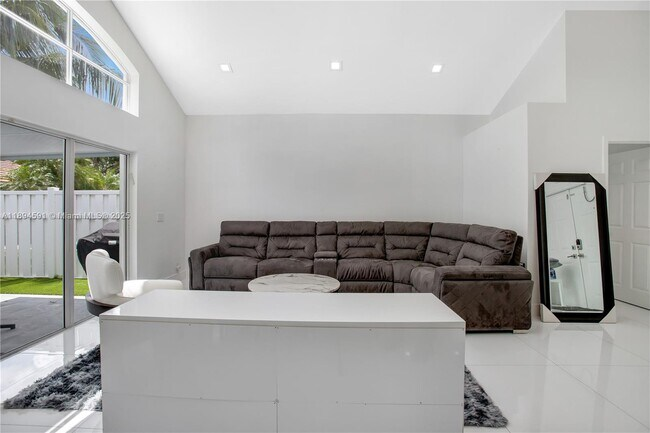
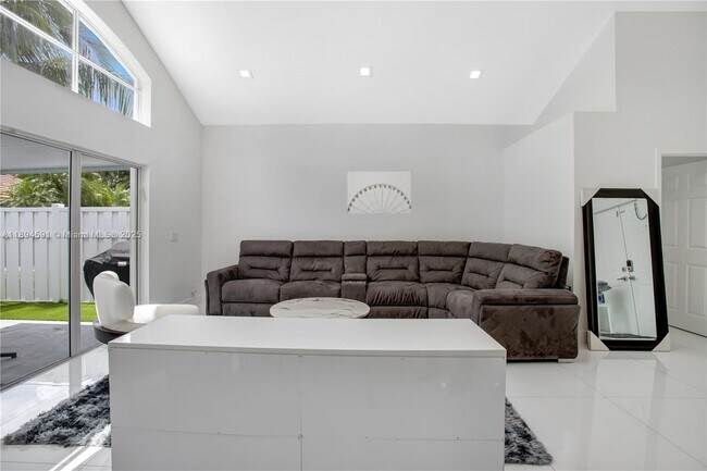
+ wall art (379, 193)
